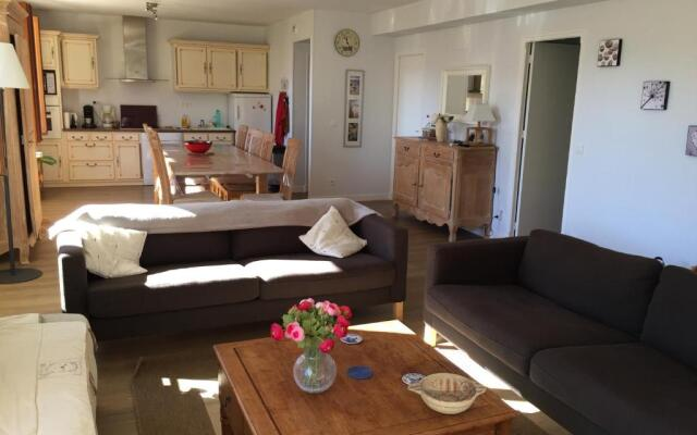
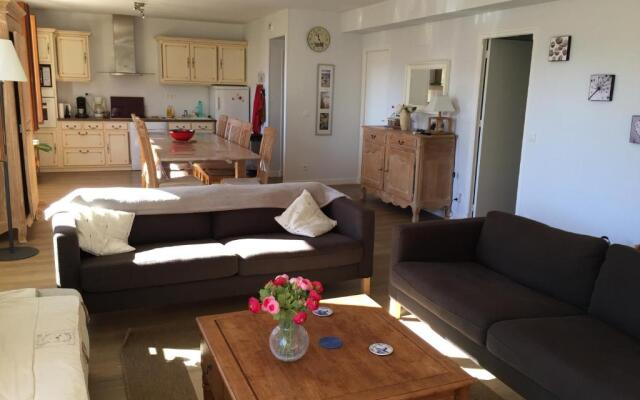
- decorative bowl (447, 396)
